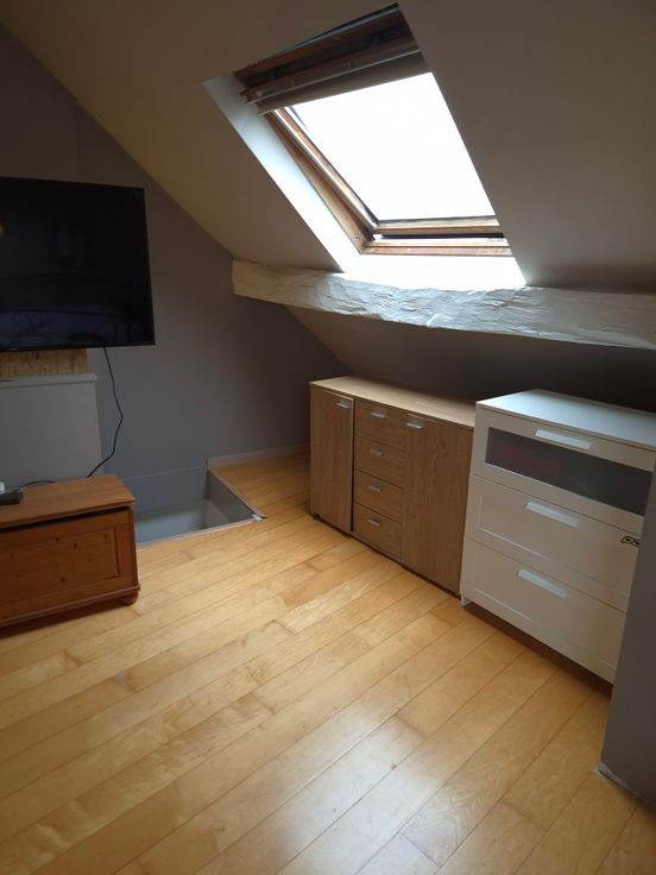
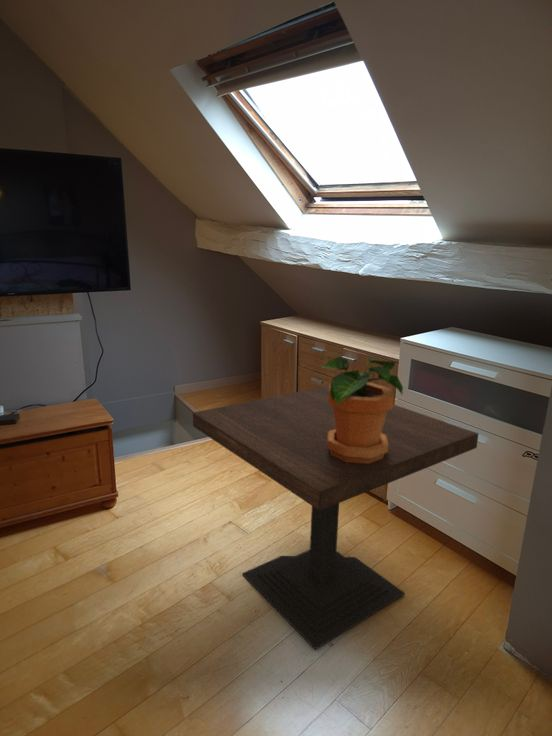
+ potted plant (351, 407)
+ side table (325, 507)
